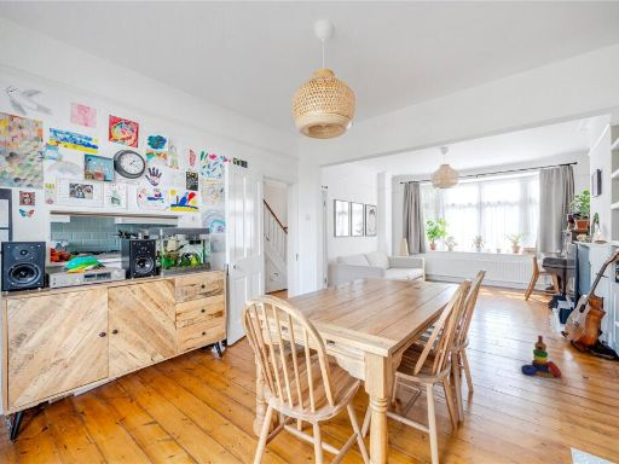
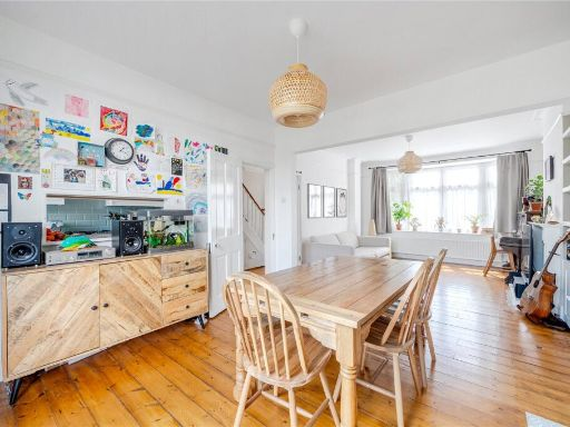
- stacking toy (540, 354)
